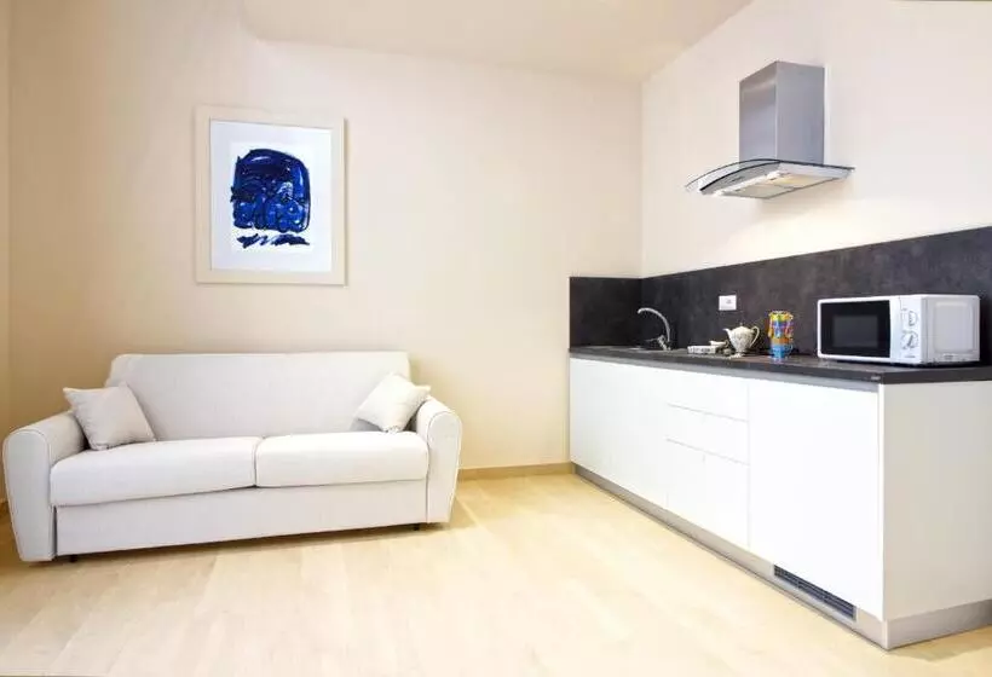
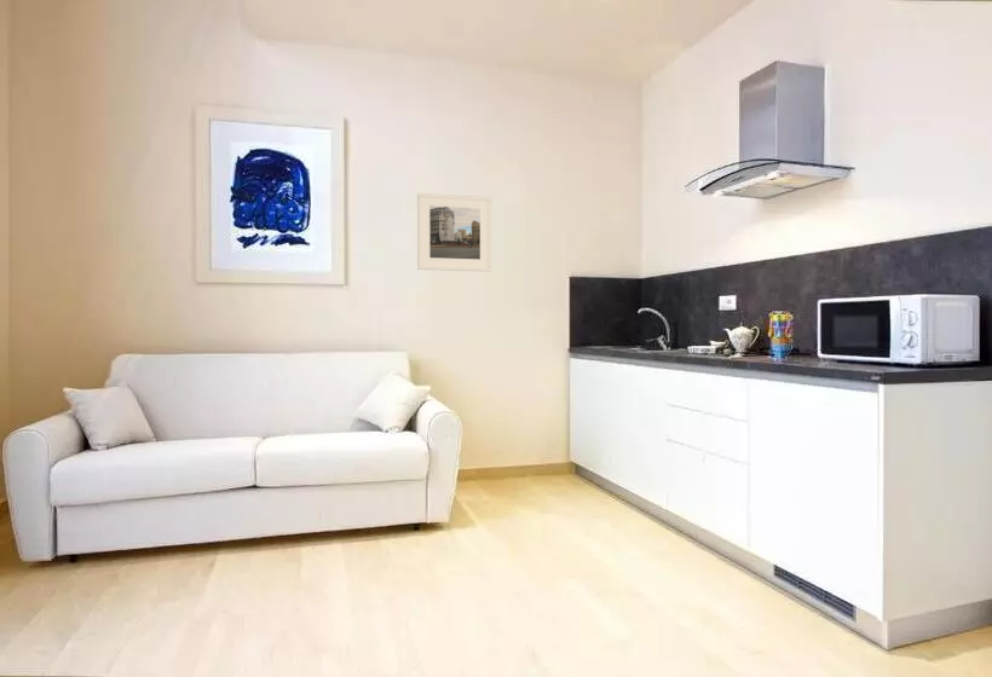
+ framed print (455, 232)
